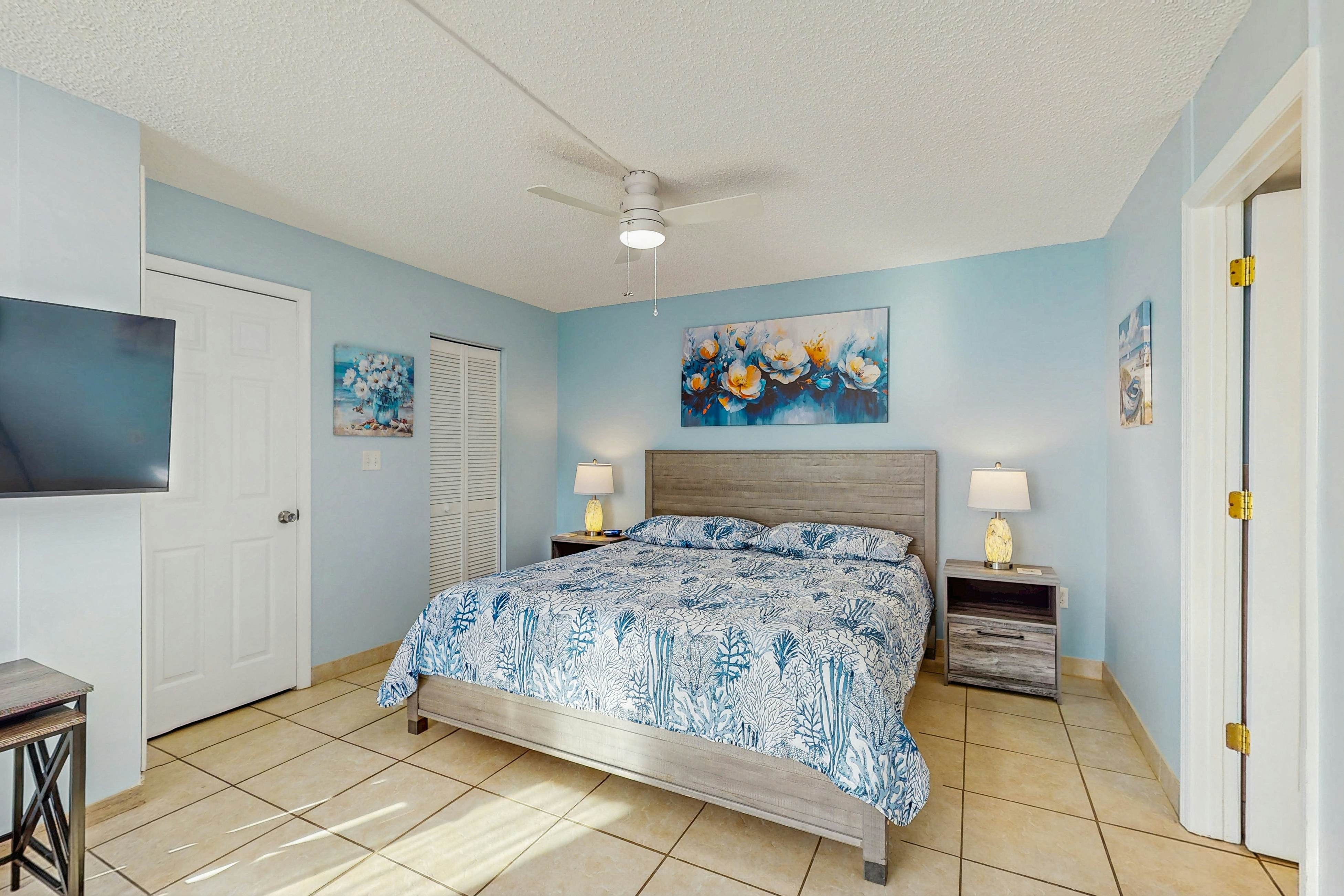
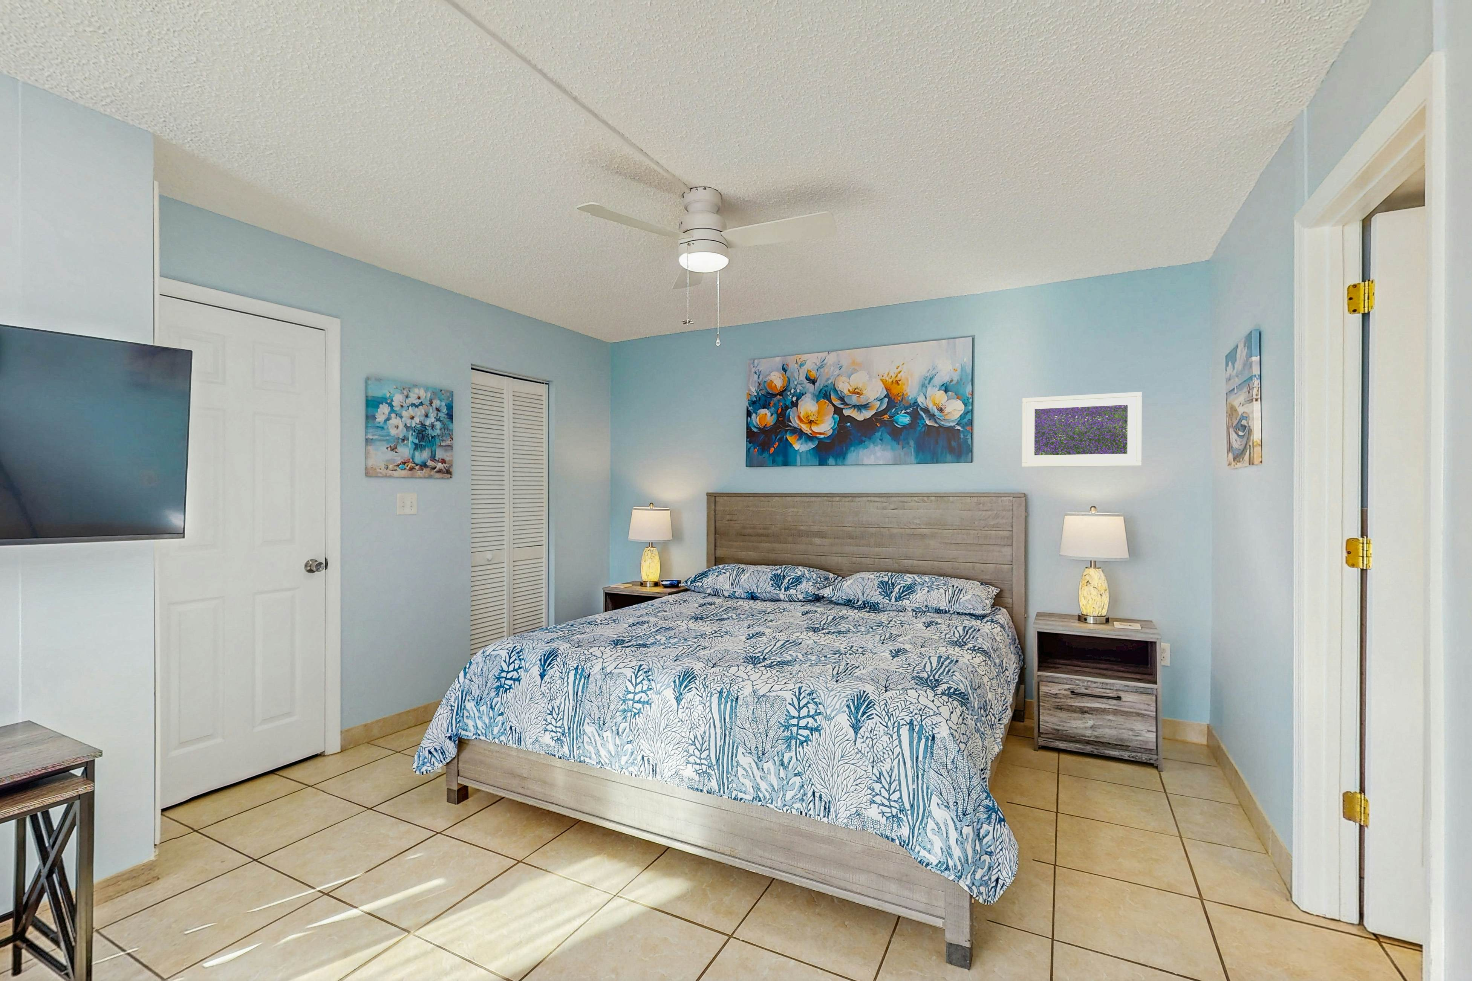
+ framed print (1080, 430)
